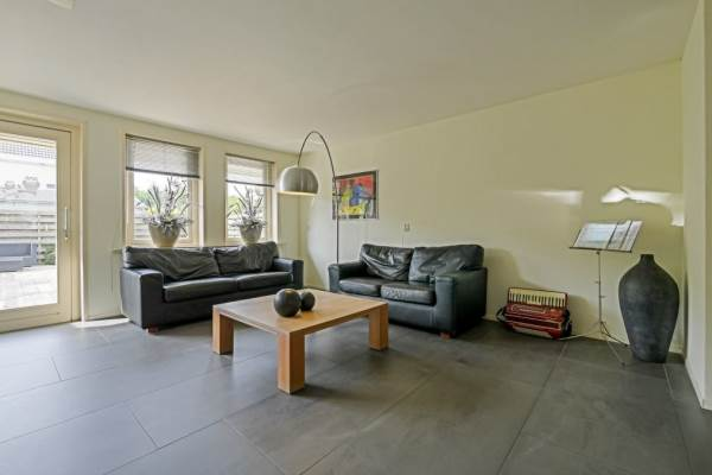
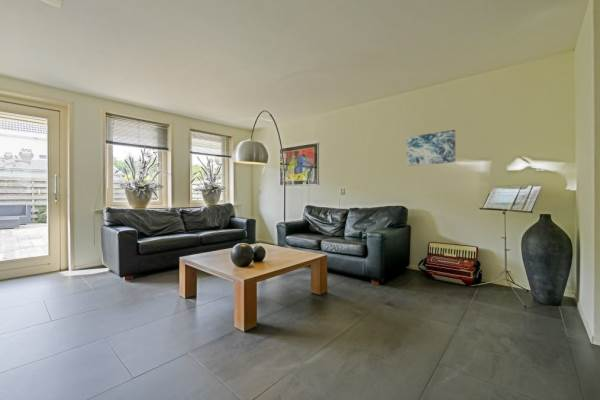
+ wall art (429, 149)
